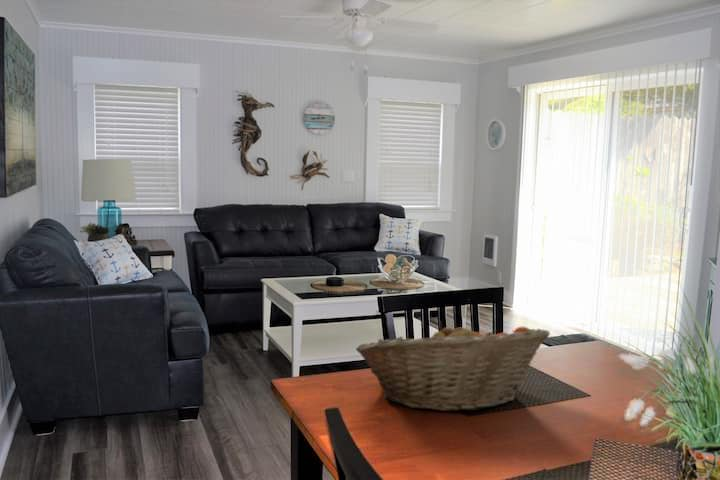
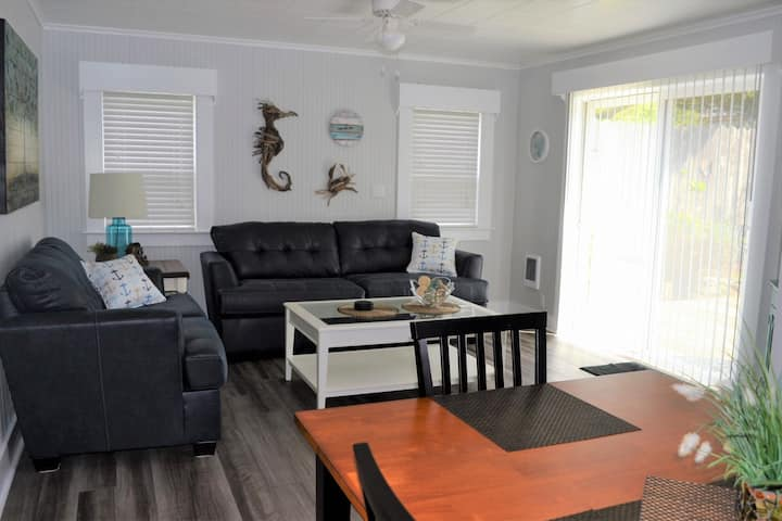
- fruit basket (452, 356)
